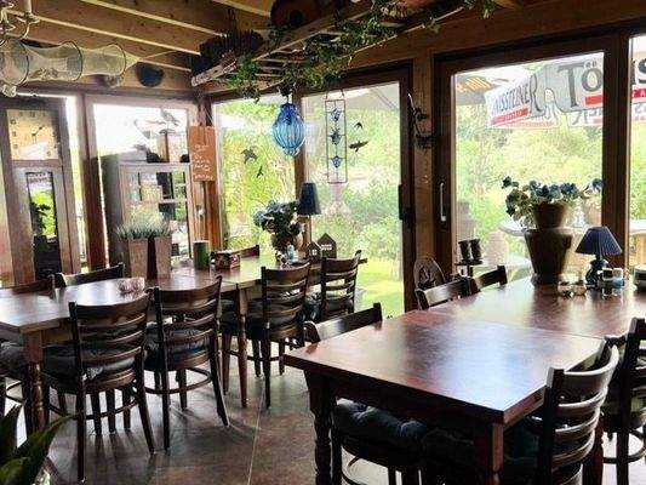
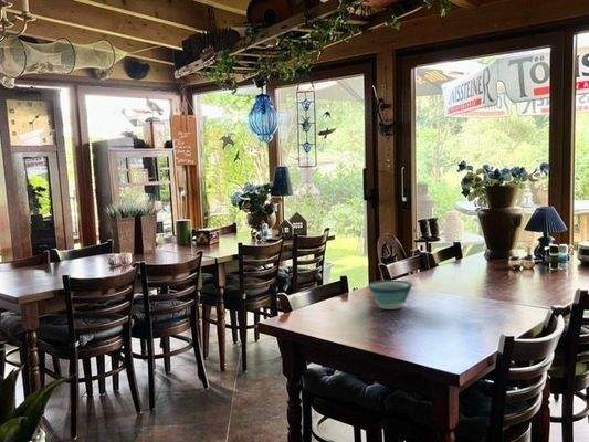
+ bowl (390, 295)
